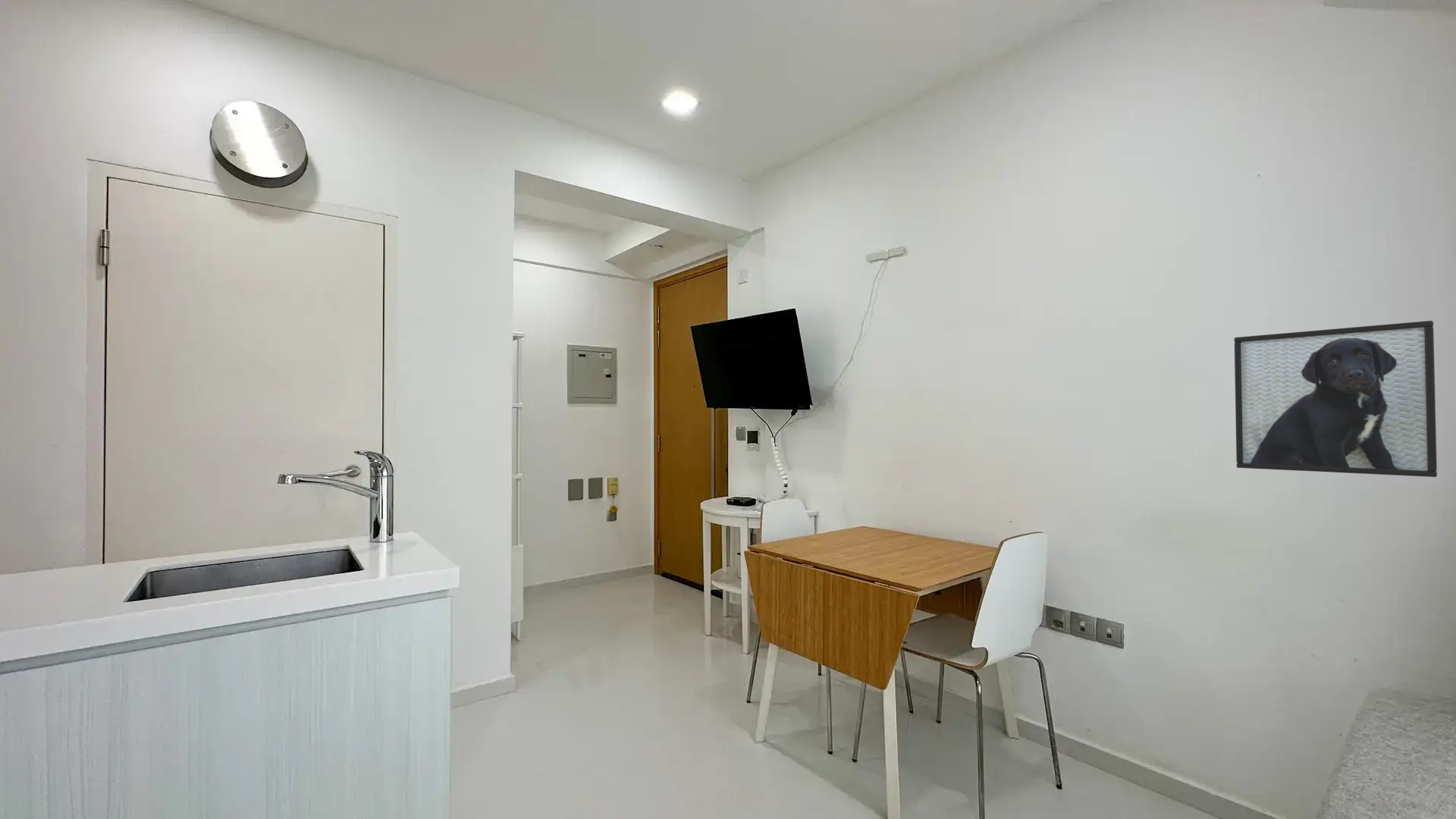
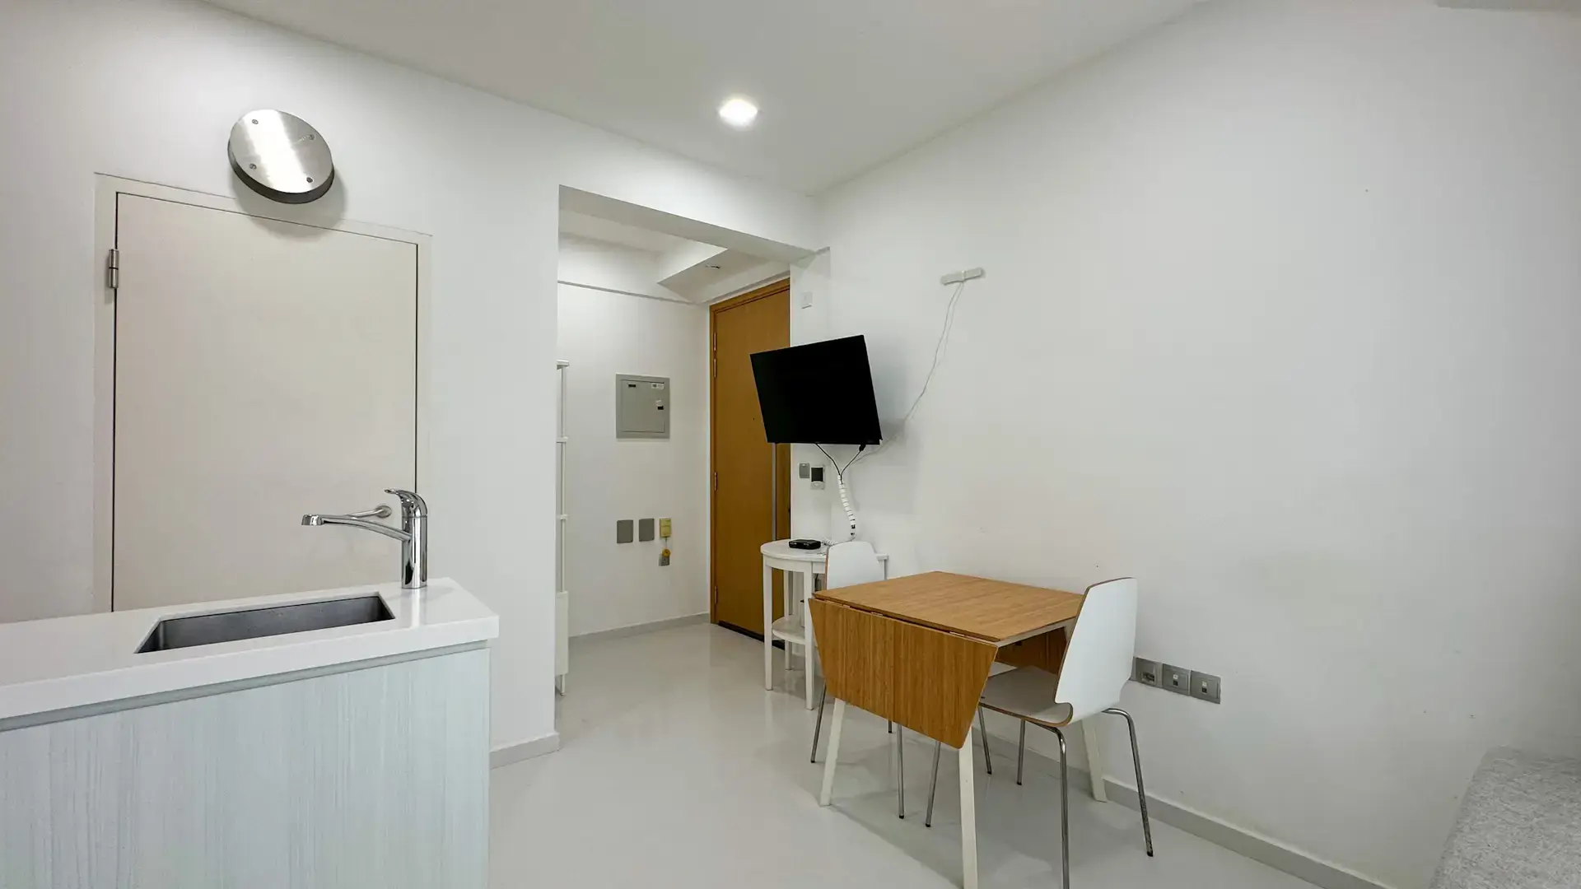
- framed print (1326, 400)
